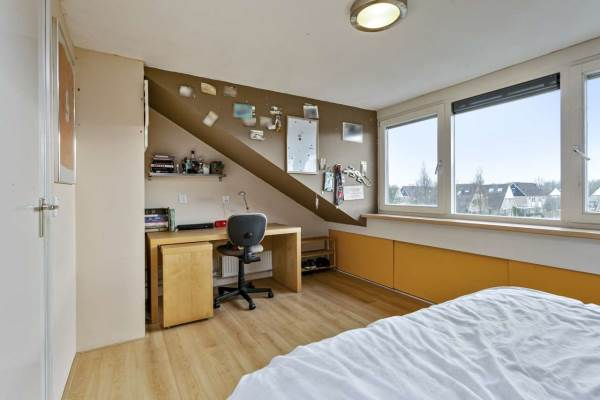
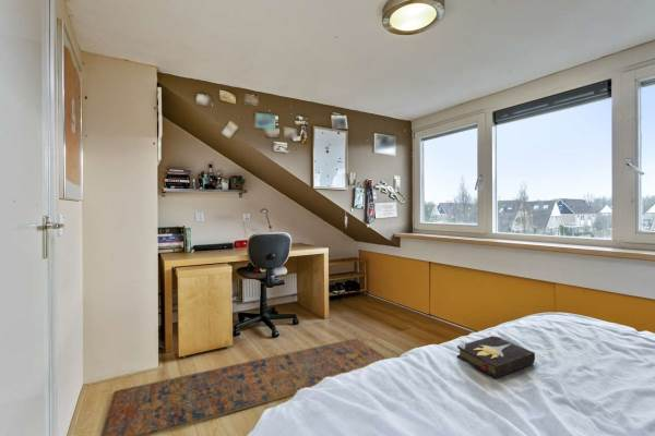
+ rug (266, 376)
+ hardback book (495, 353)
